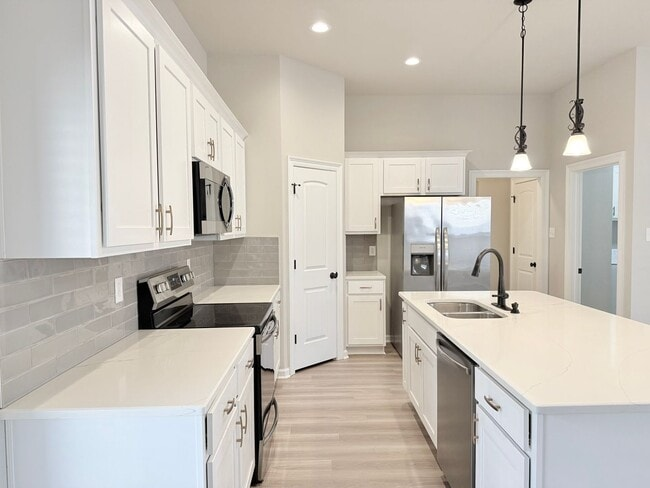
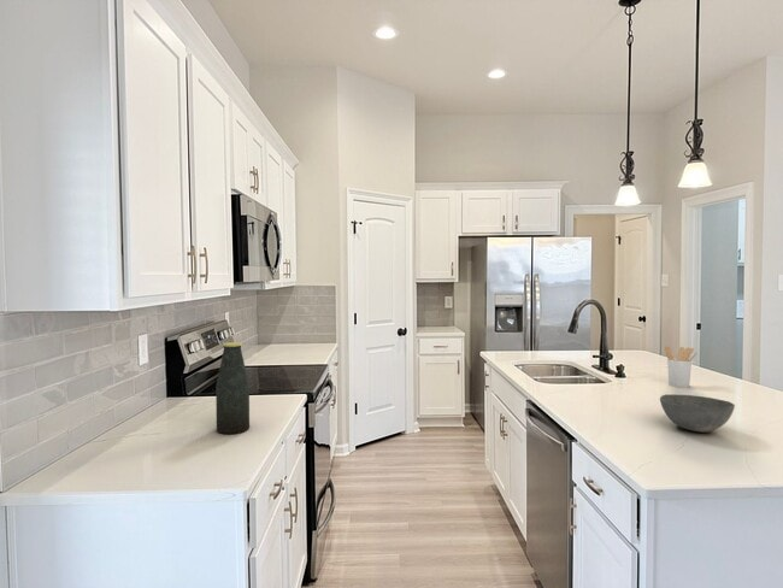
+ utensil holder (681, 365)
+ bottle (232, 386)
+ bowl (695, 414)
